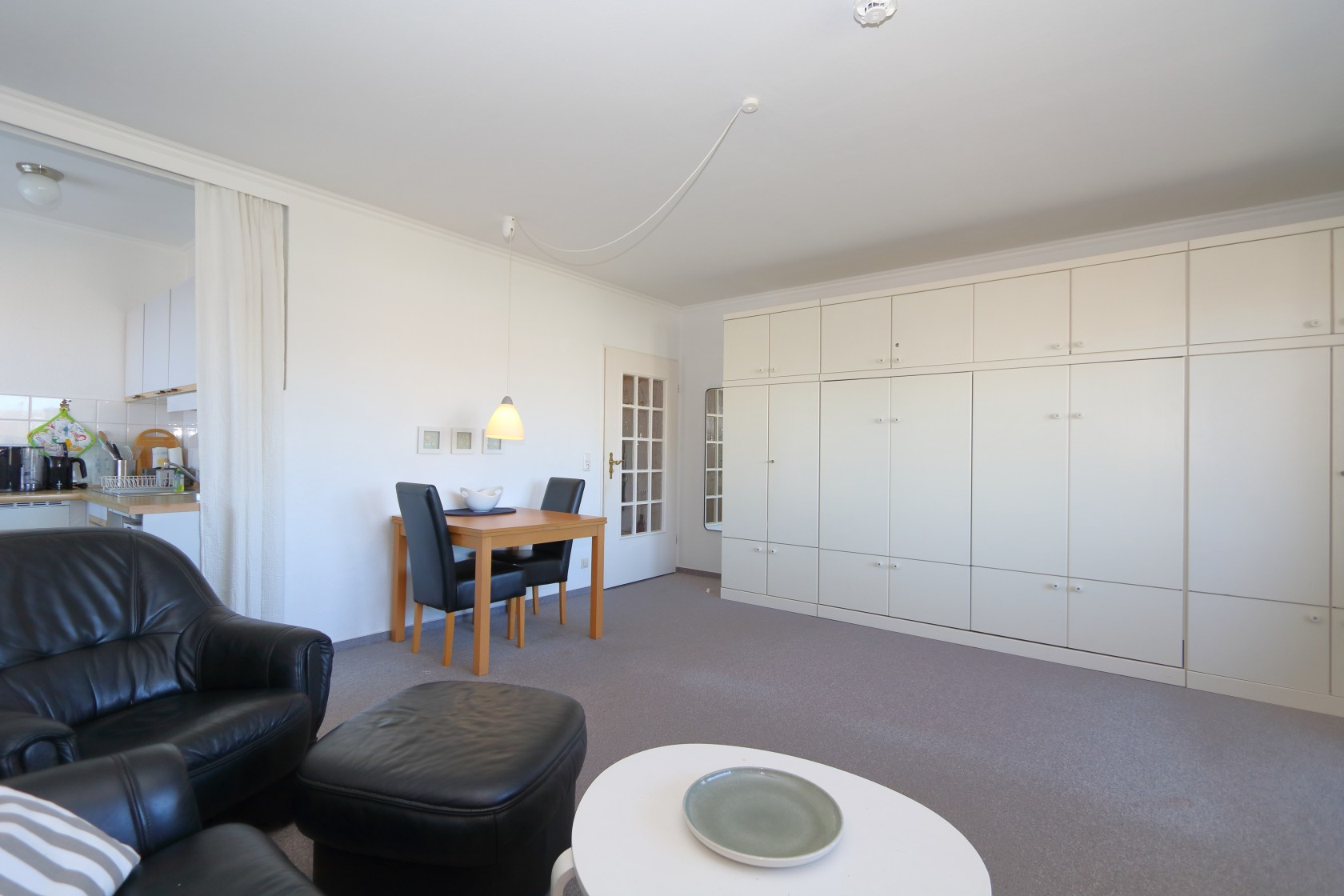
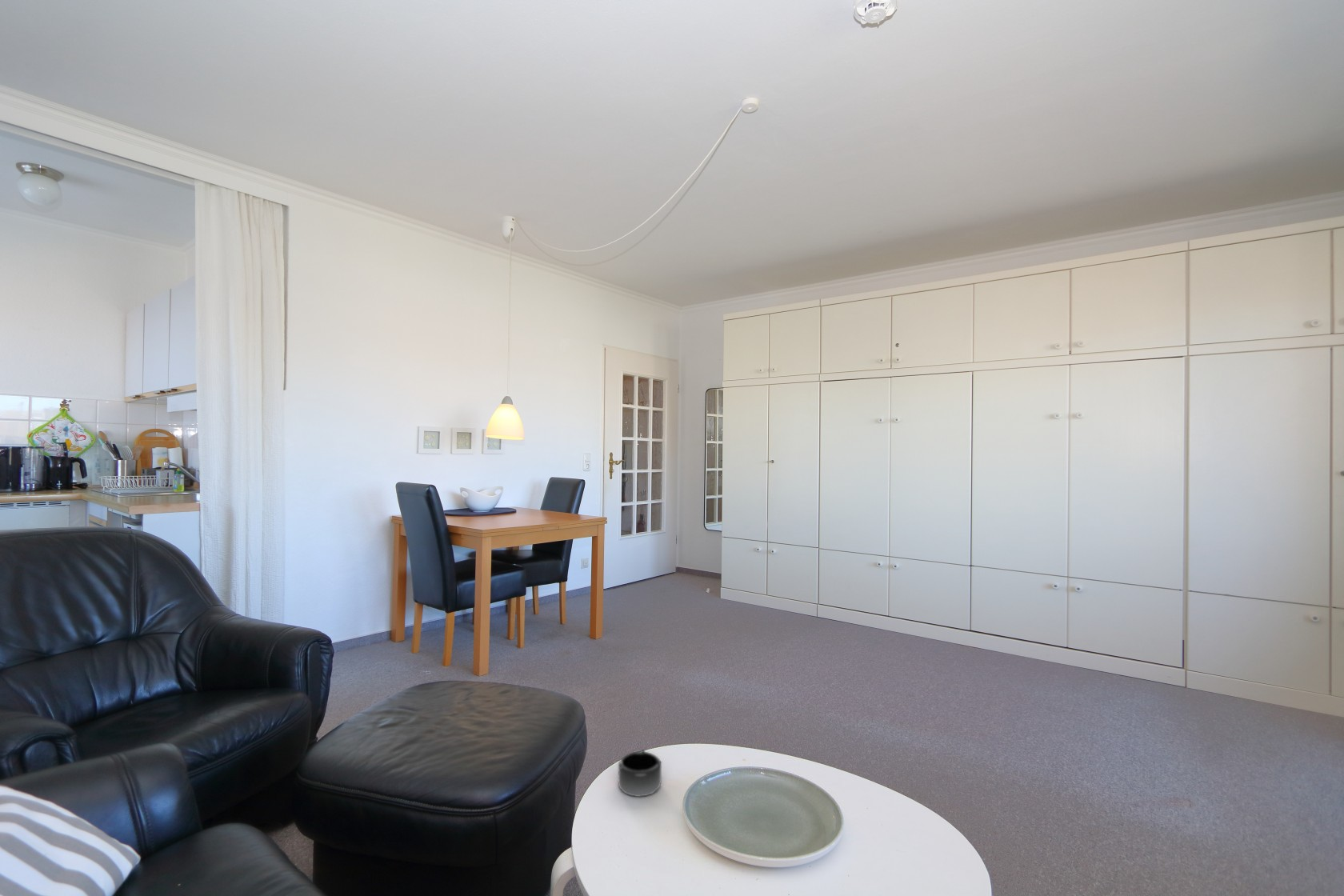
+ mug (640, 770)
